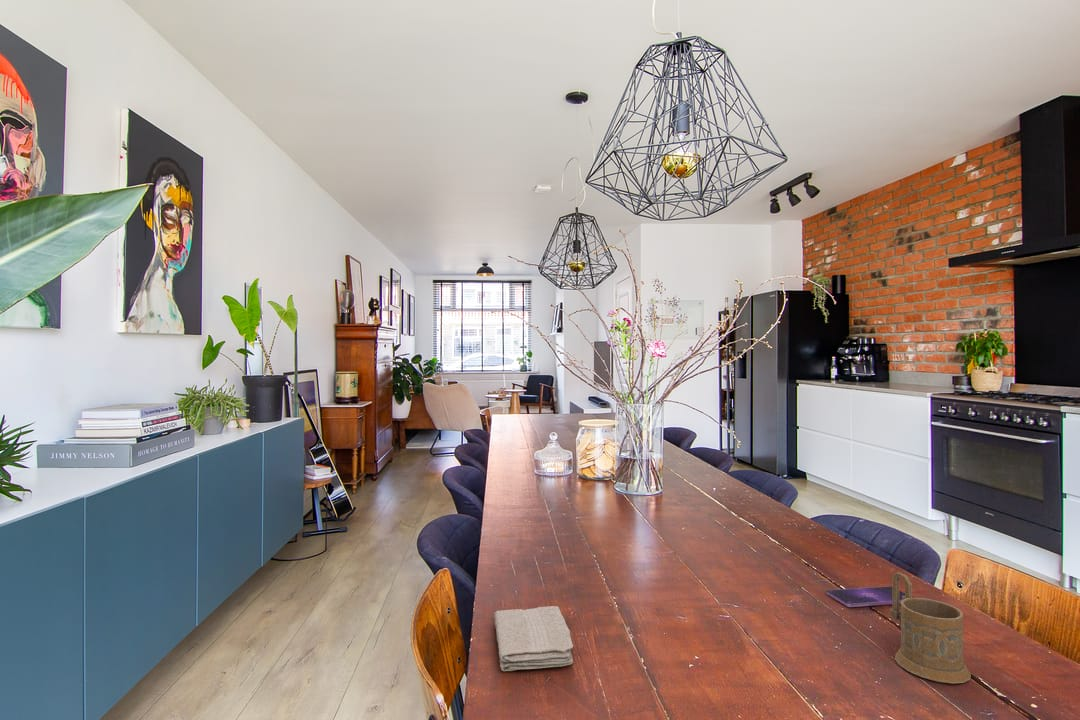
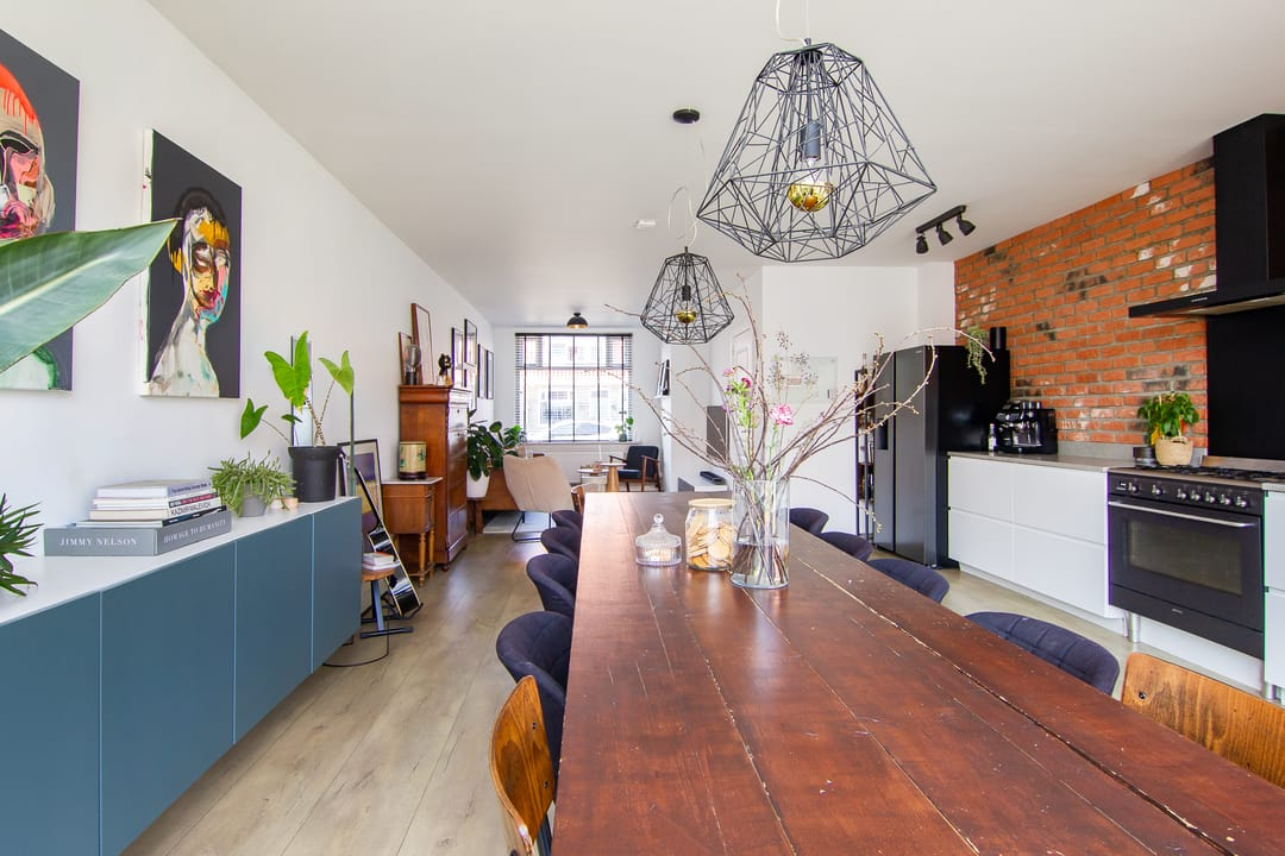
- smartphone (870, 596)
- washcloth (531, 633)
- mug (923, 622)
